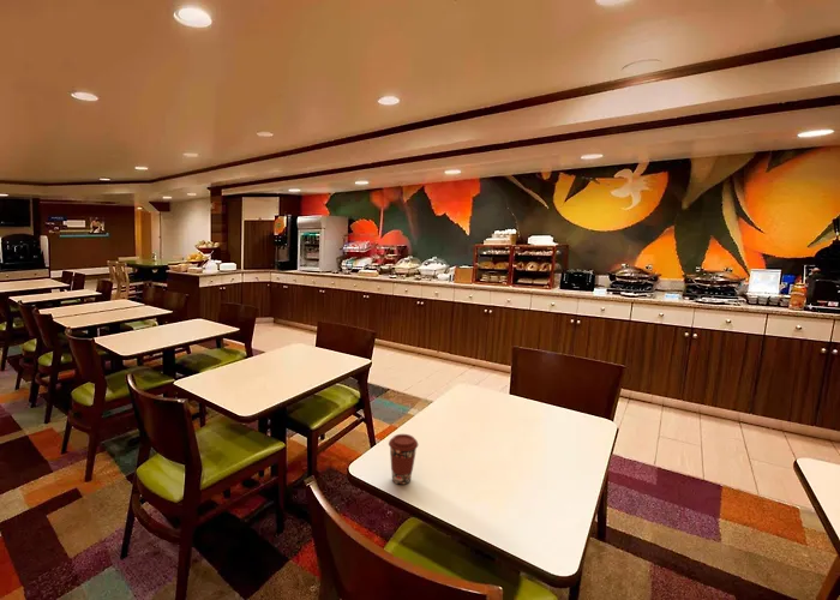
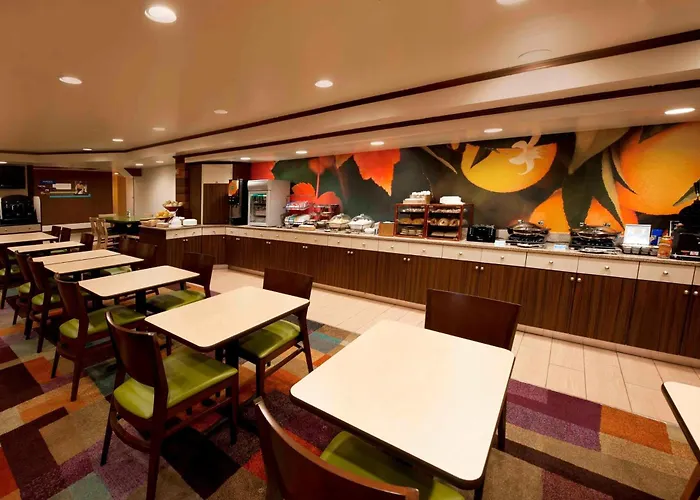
- coffee cup (402, 458)
